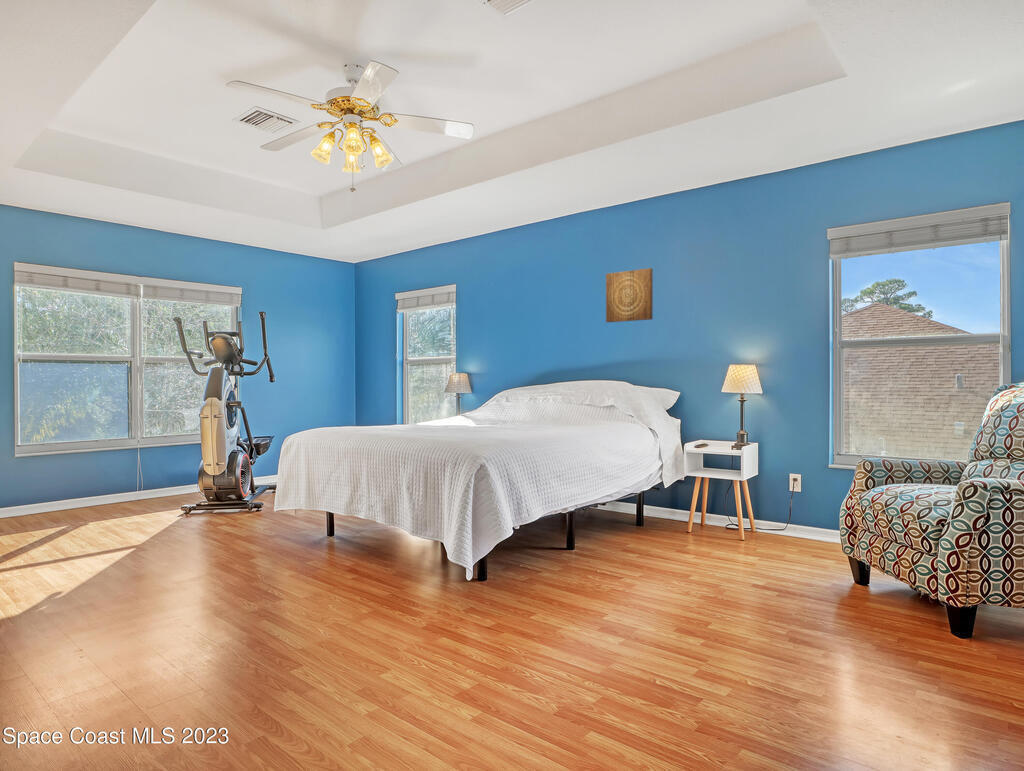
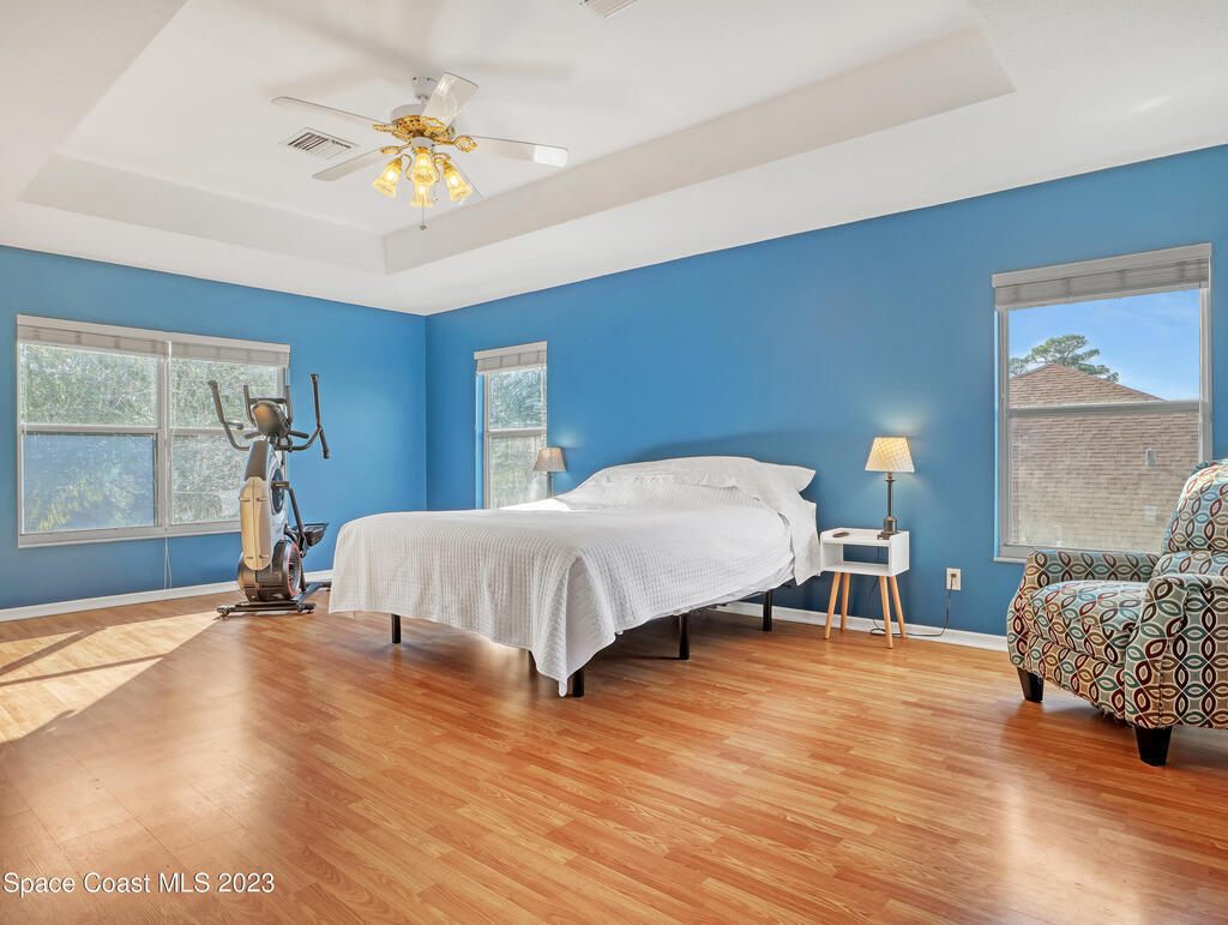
- wall art (628, 296)
